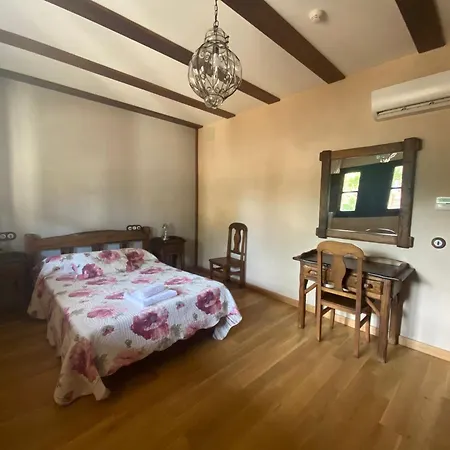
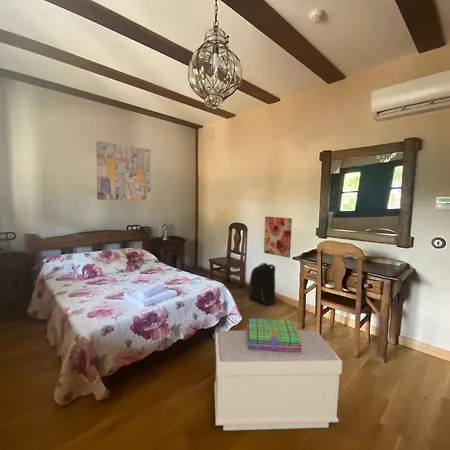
+ stack of books (272, 333)
+ wall art (277, 236)
+ wall art (125, 173)
+ backpack (263, 281)
+ bench (271, 375)
